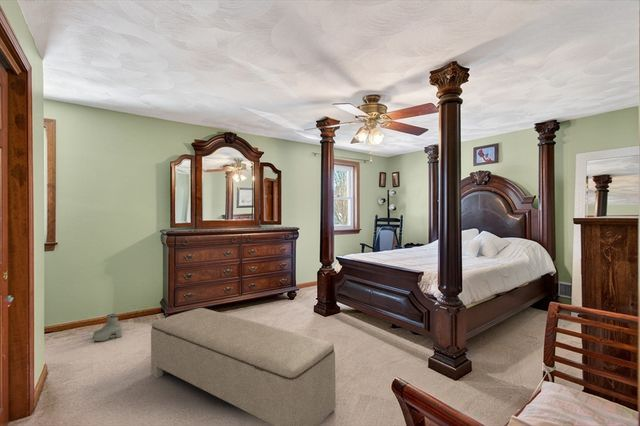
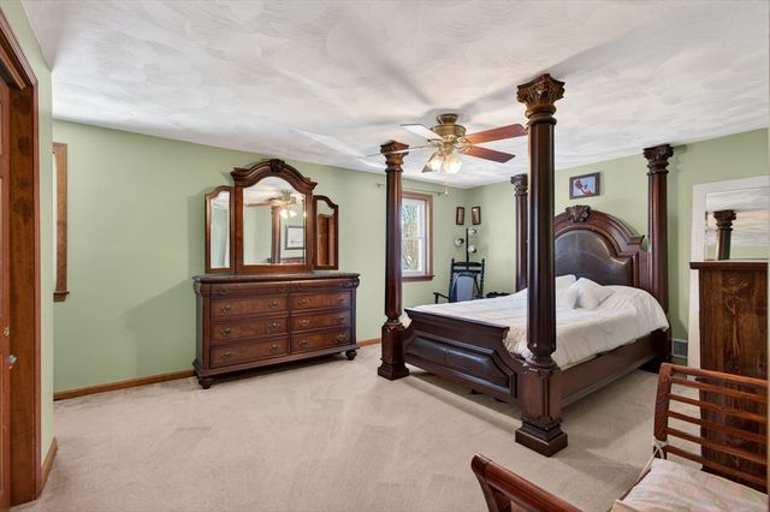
- bench (234, 359)
- boots (107, 326)
